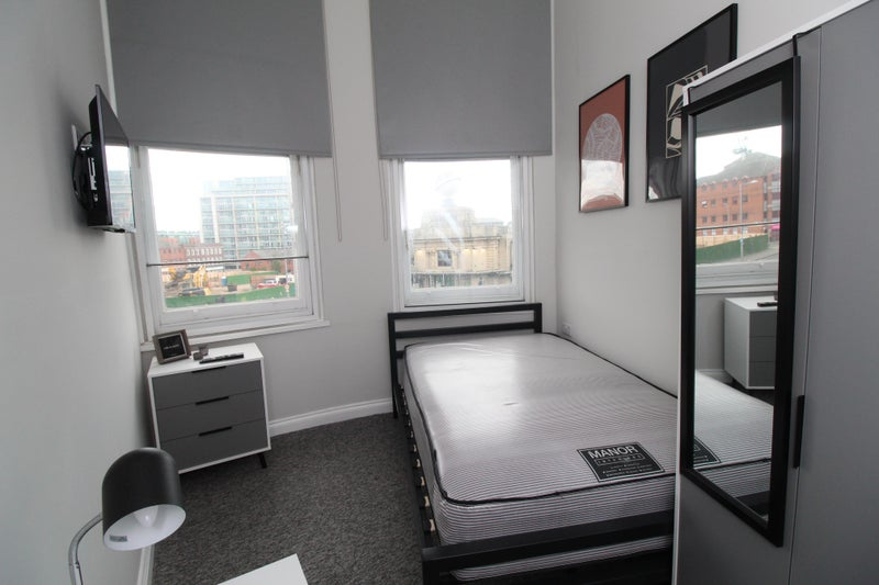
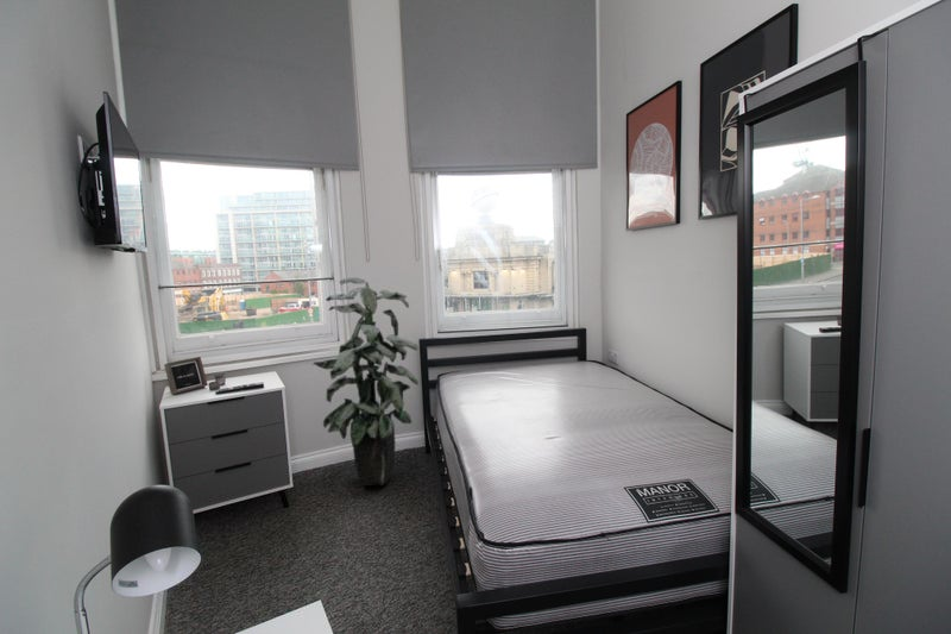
+ indoor plant (366, 379)
